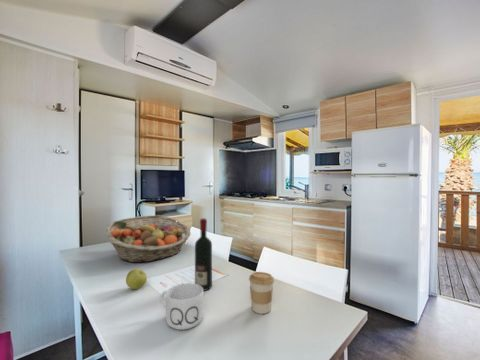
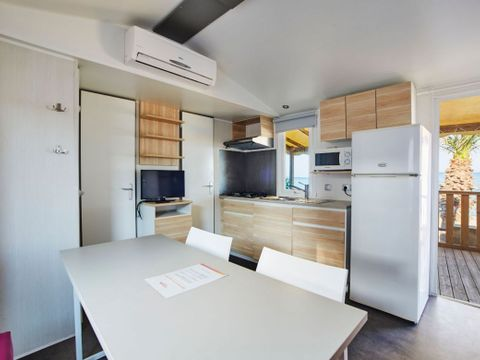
- coffee cup (261, 290)
- alcohol (203, 253)
- apple (136, 278)
- fruit basket (150, 236)
- mug (179, 304)
